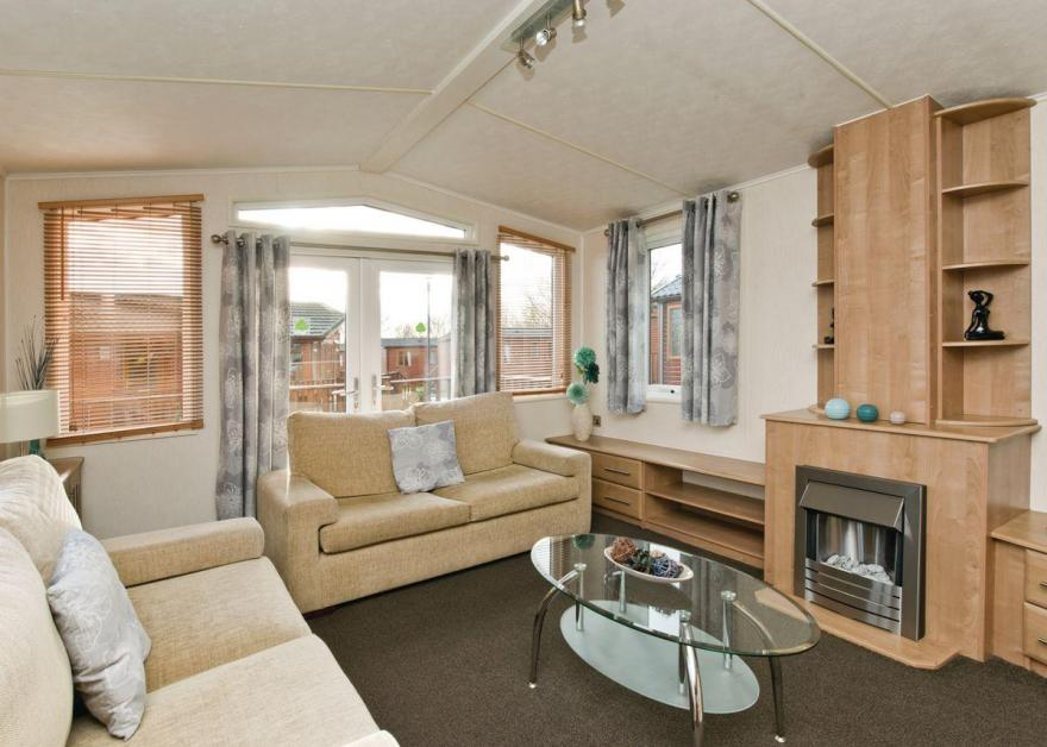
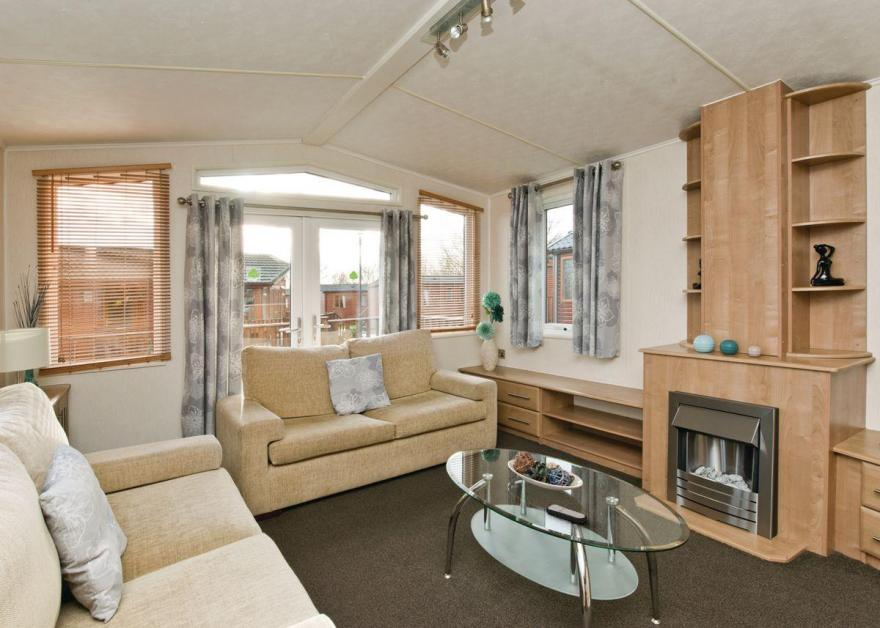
+ remote control (566, 513)
